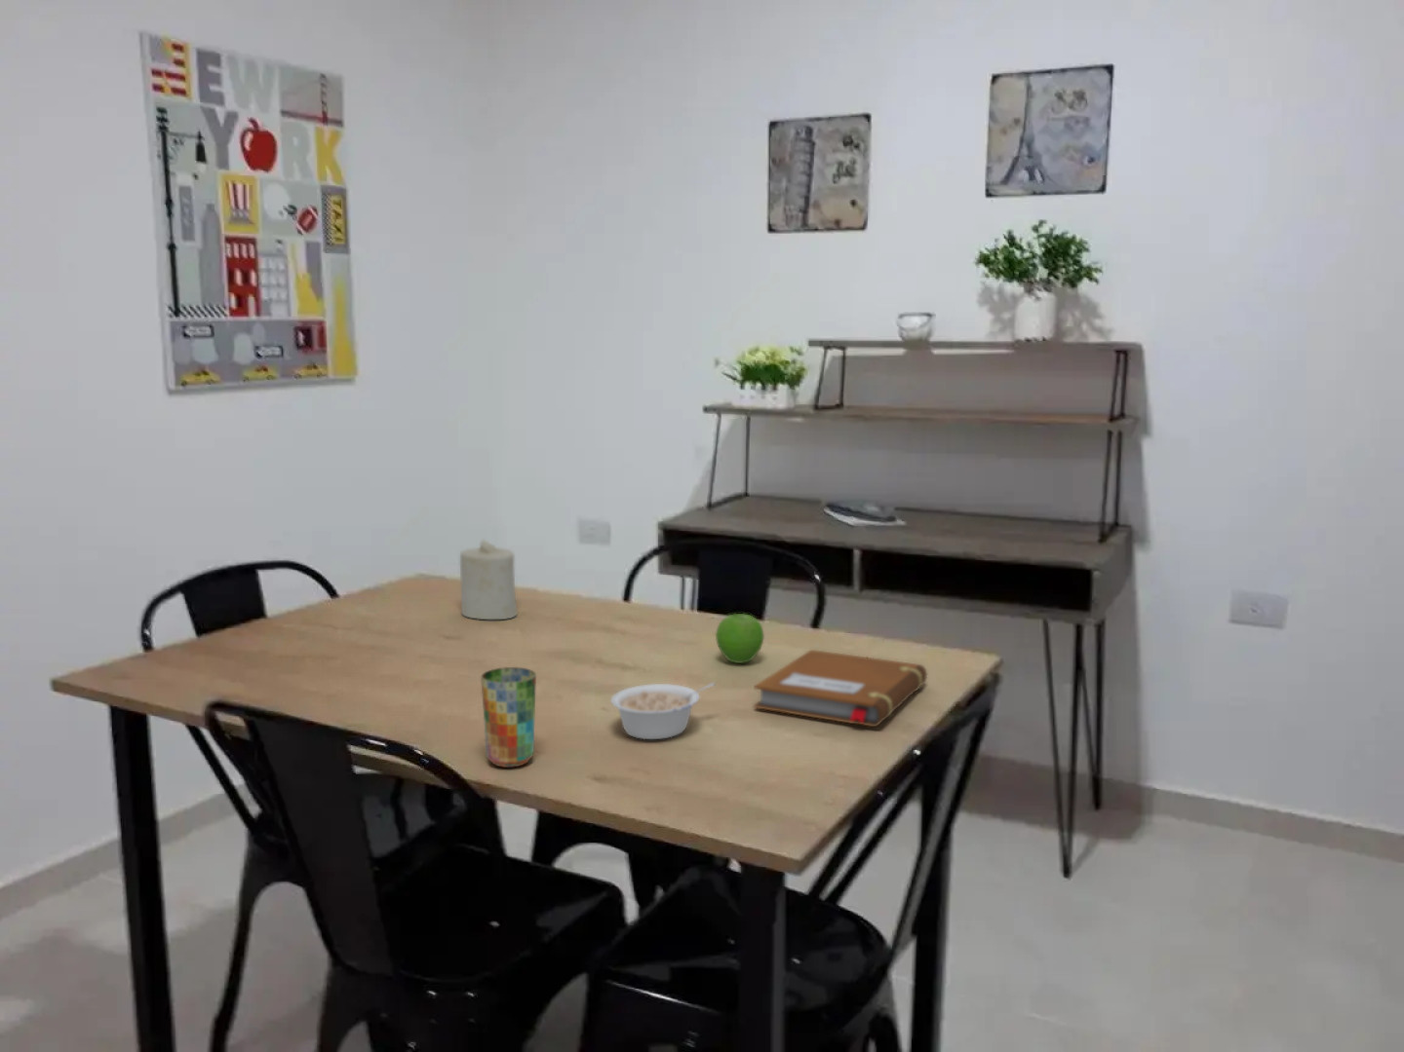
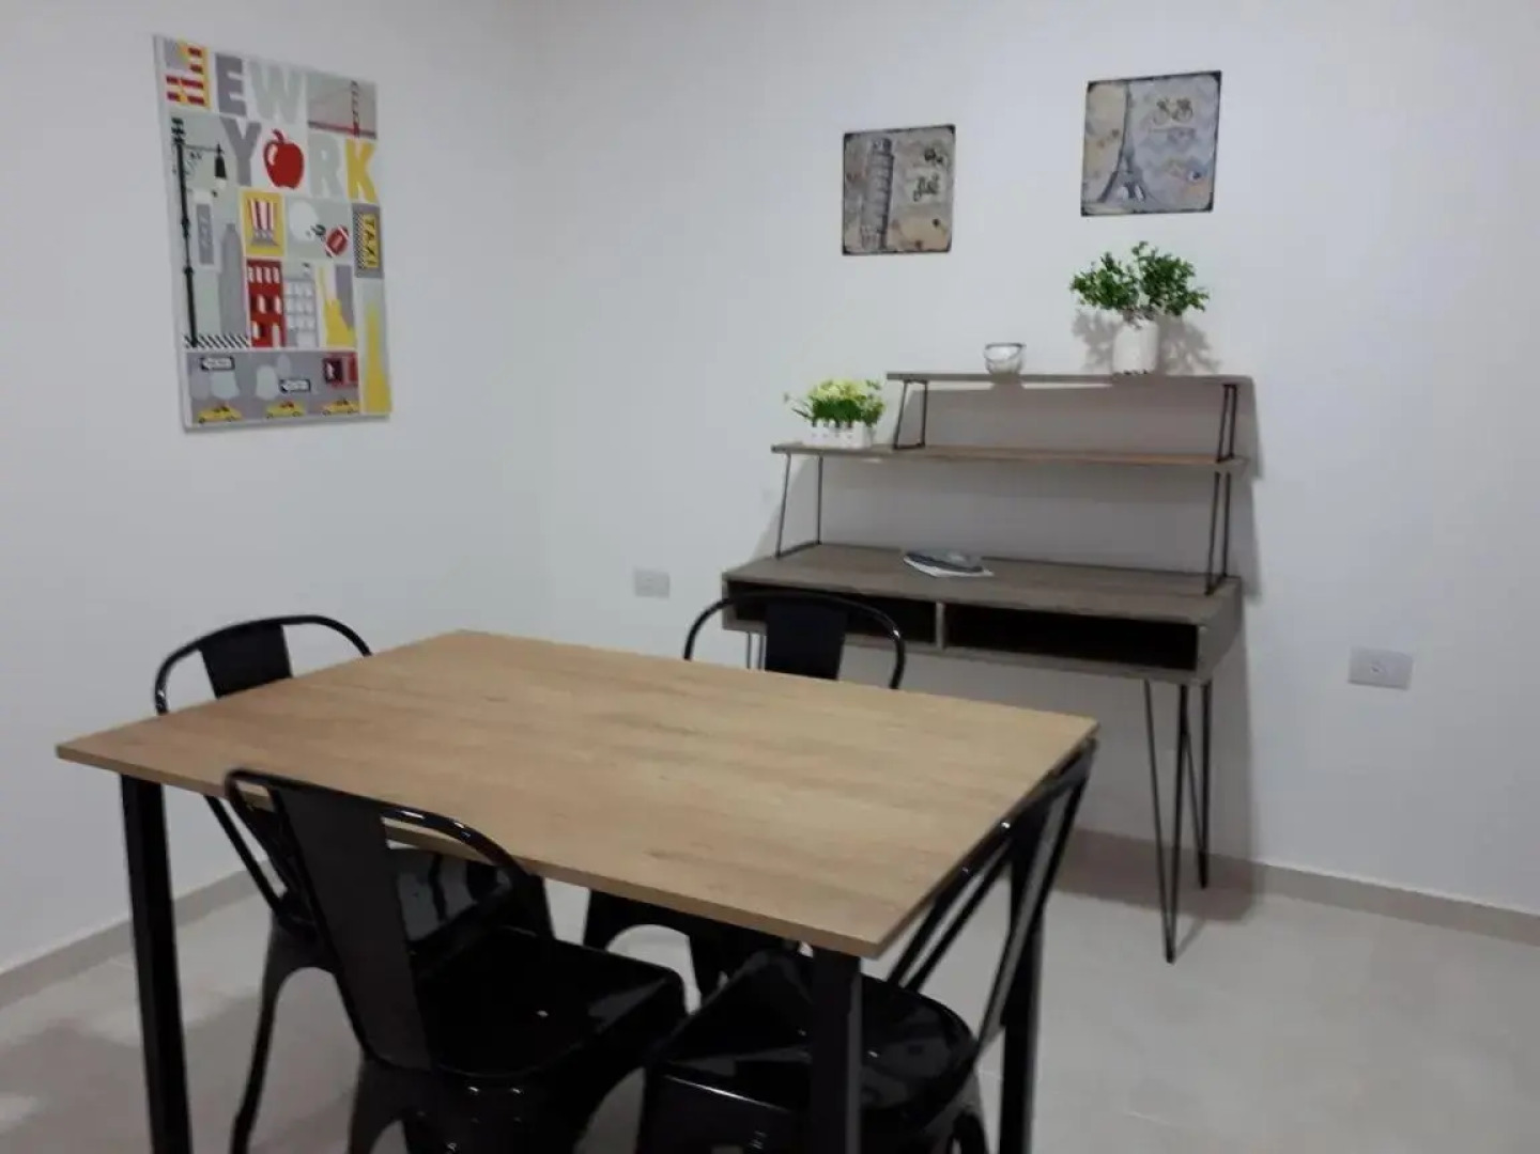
- notebook (841, 686)
- fruit (740, 638)
- cup (509, 718)
- legume (657, 708)
- candle (489, 577)
